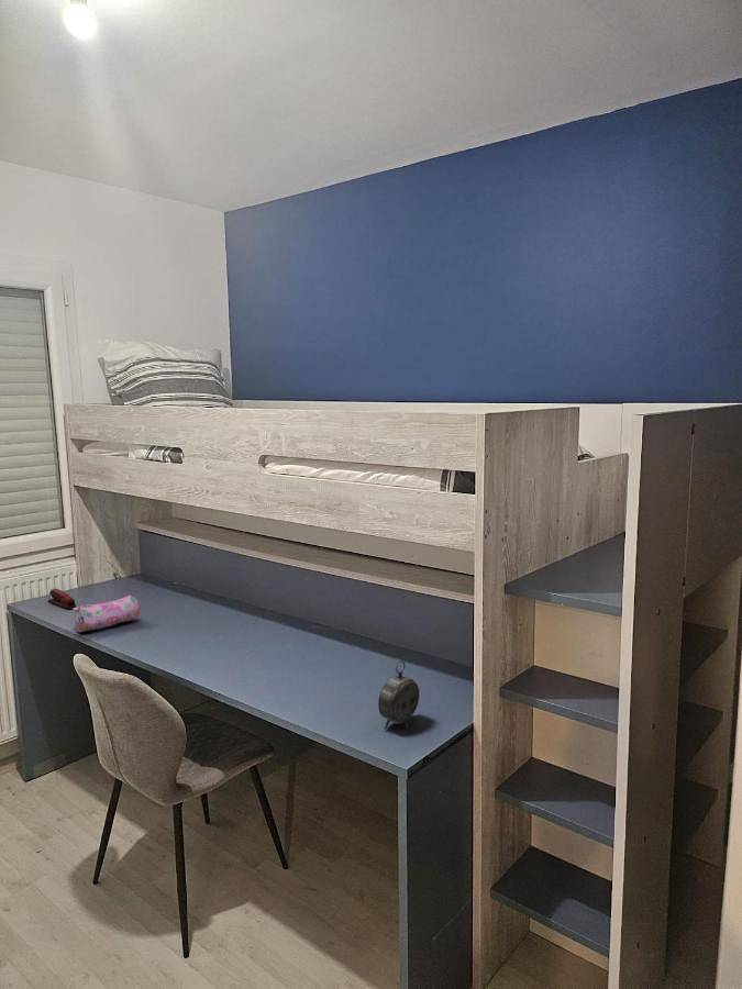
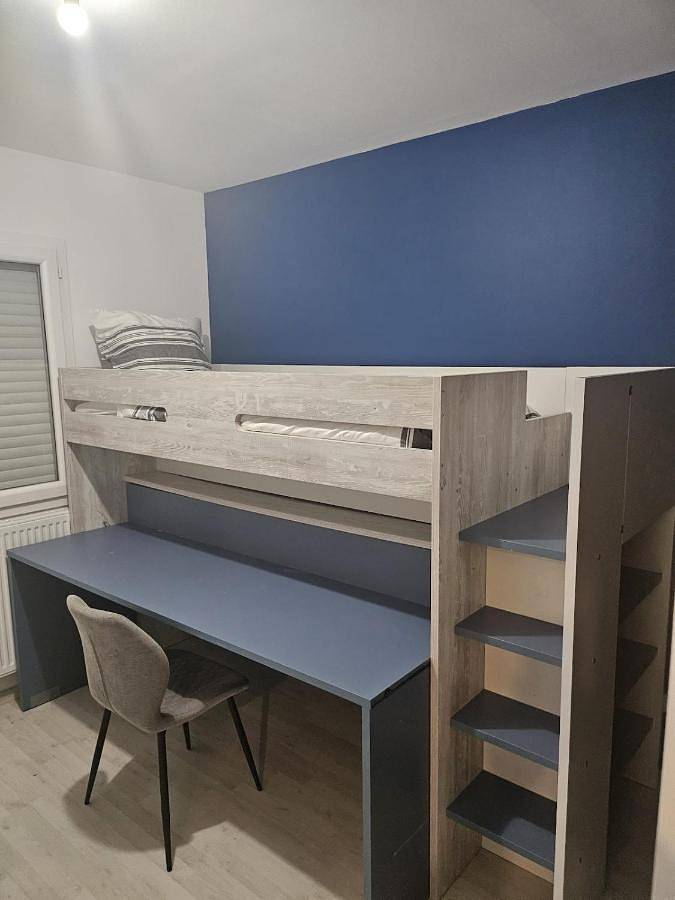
- stapler (62, 598)
- alarm clock (400, 692)
- pencil case (106, 613)
